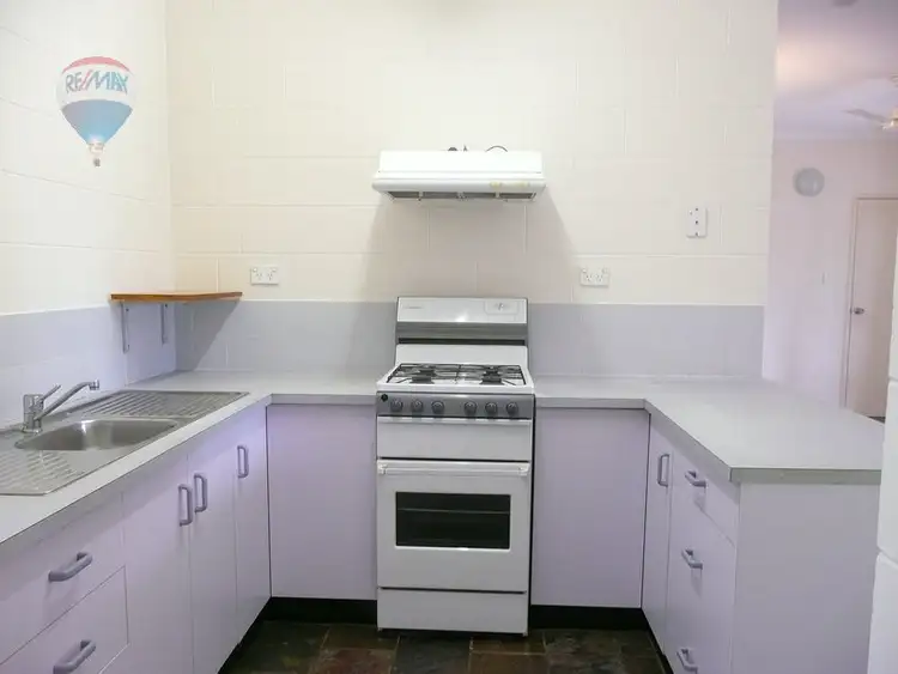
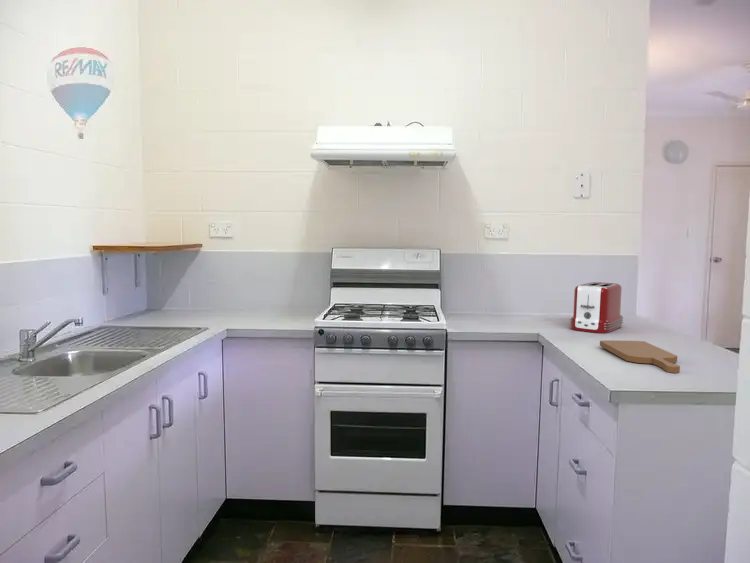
+ cutting board (645, 355)
+ toaster (597, 305)
